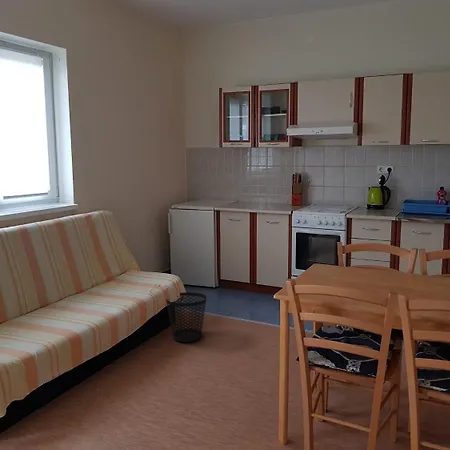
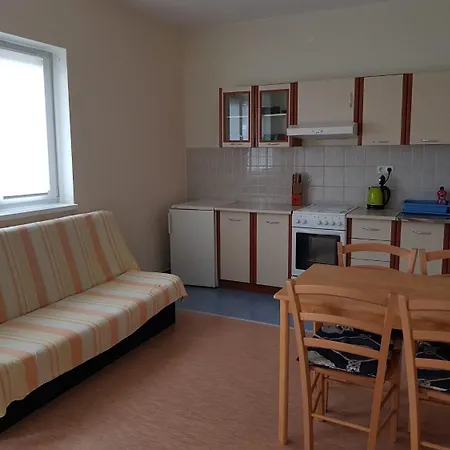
- wastebasket (186, 317)
